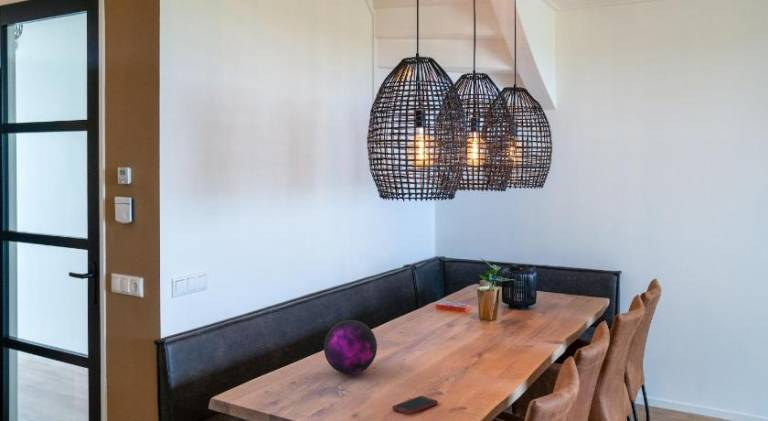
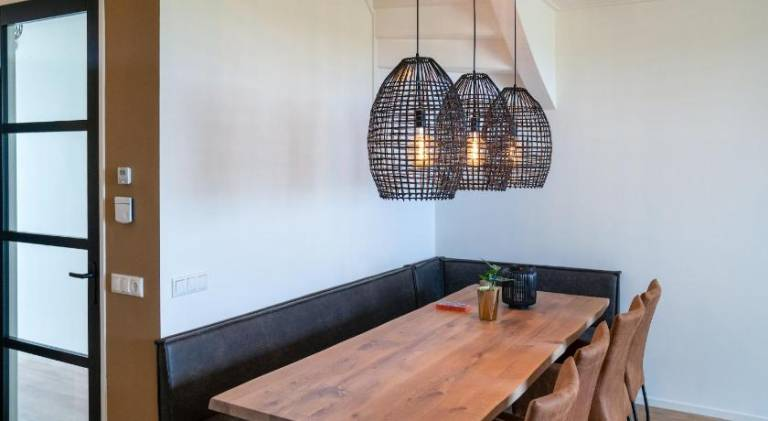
- decorative orb (350, 346)
- cell phone (415, 405)
